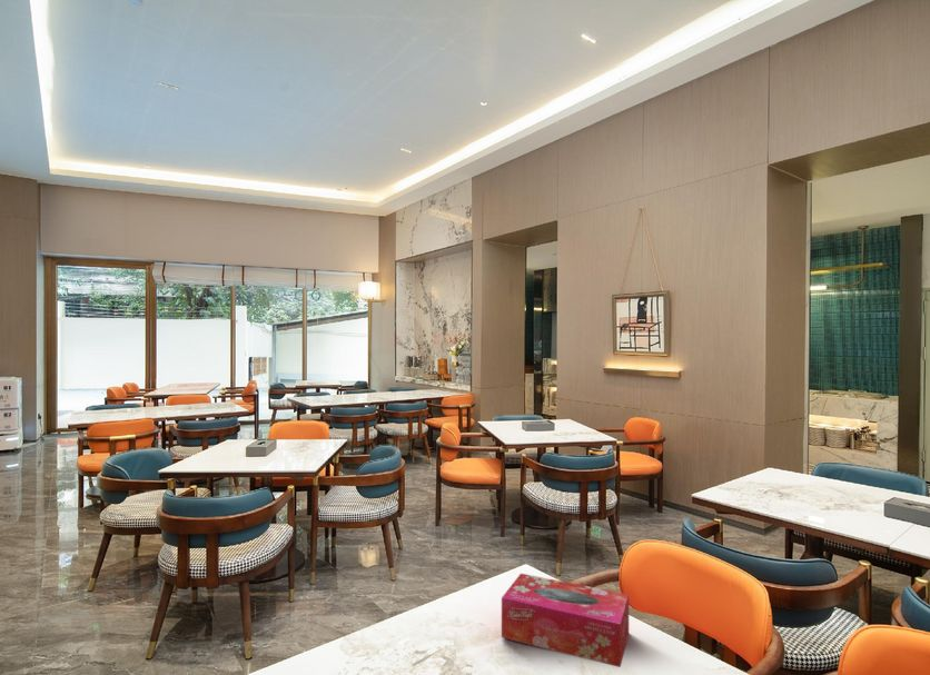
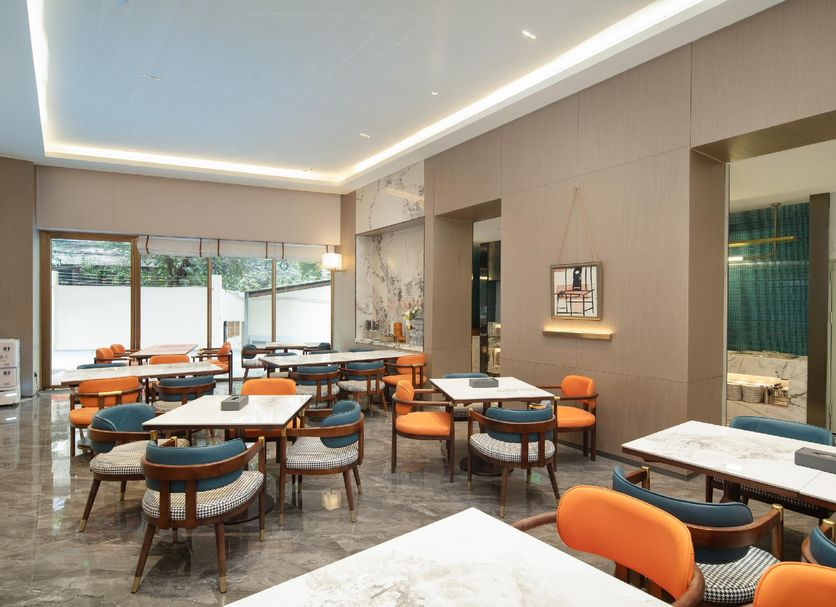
- tissue box (565, 615)
